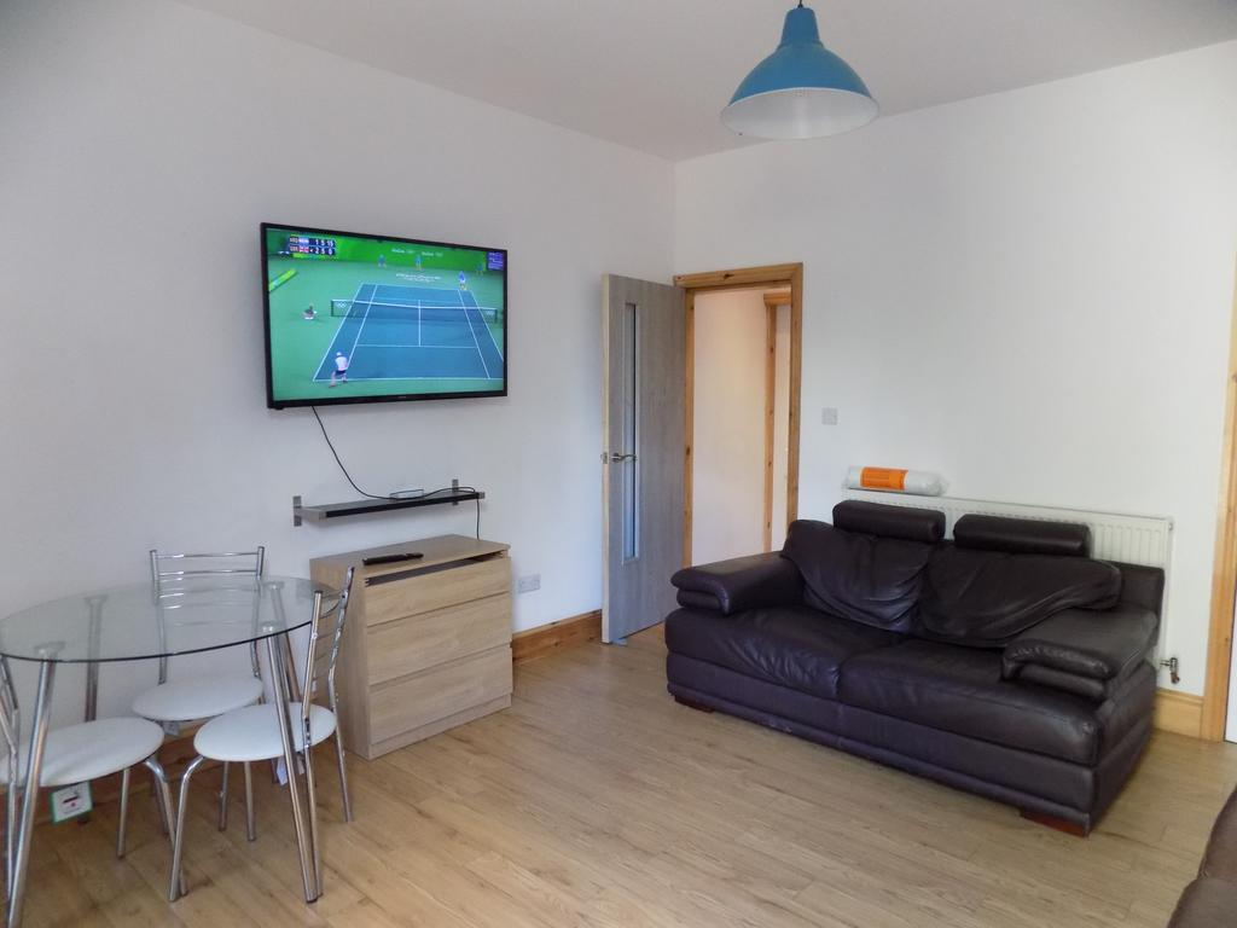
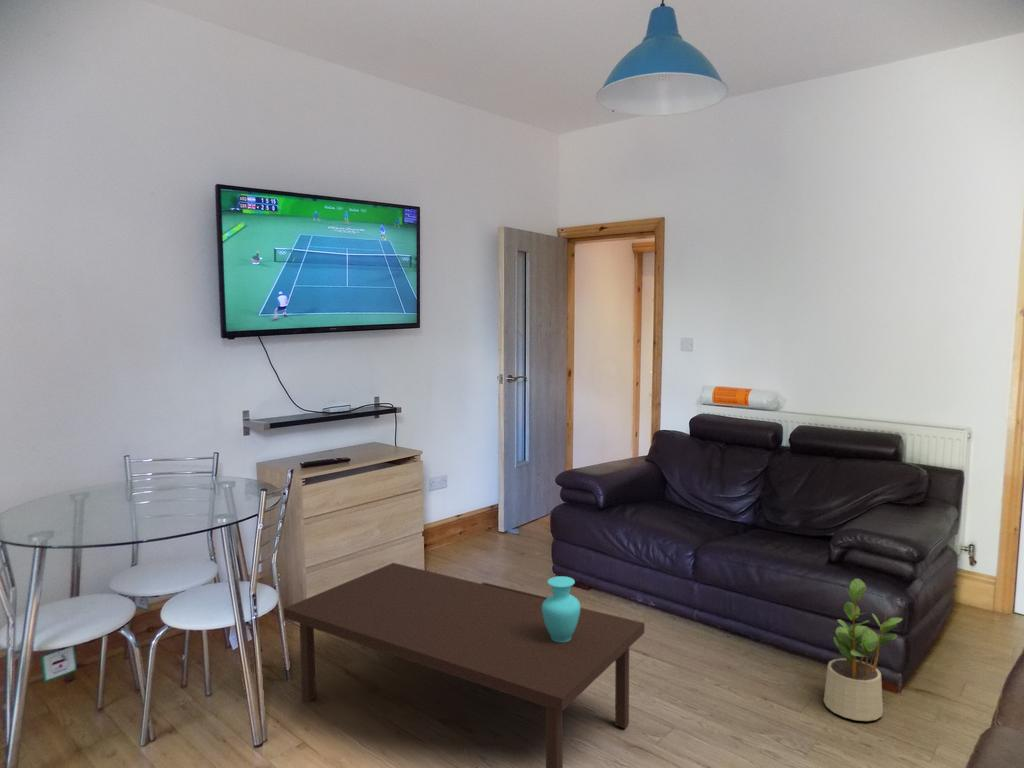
+ coffee table (468, 631)
+ potted plant (862, 642)
